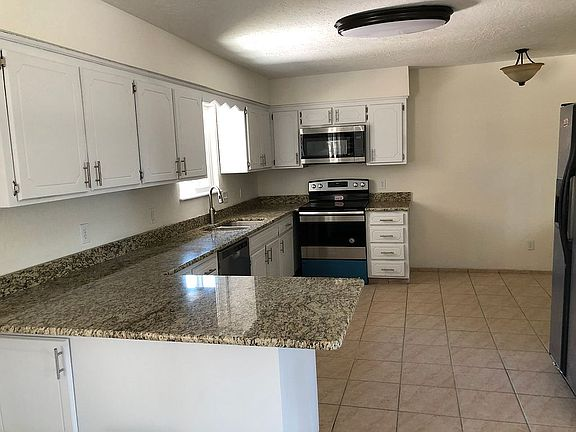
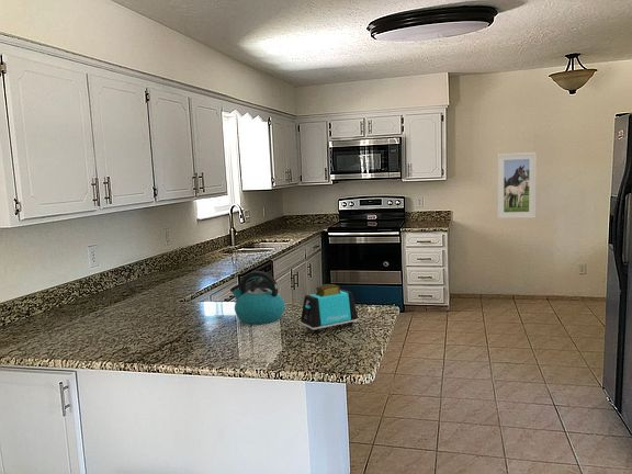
+ toaster (328, 306)
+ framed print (516, 185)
+ kettle (256, 294)
